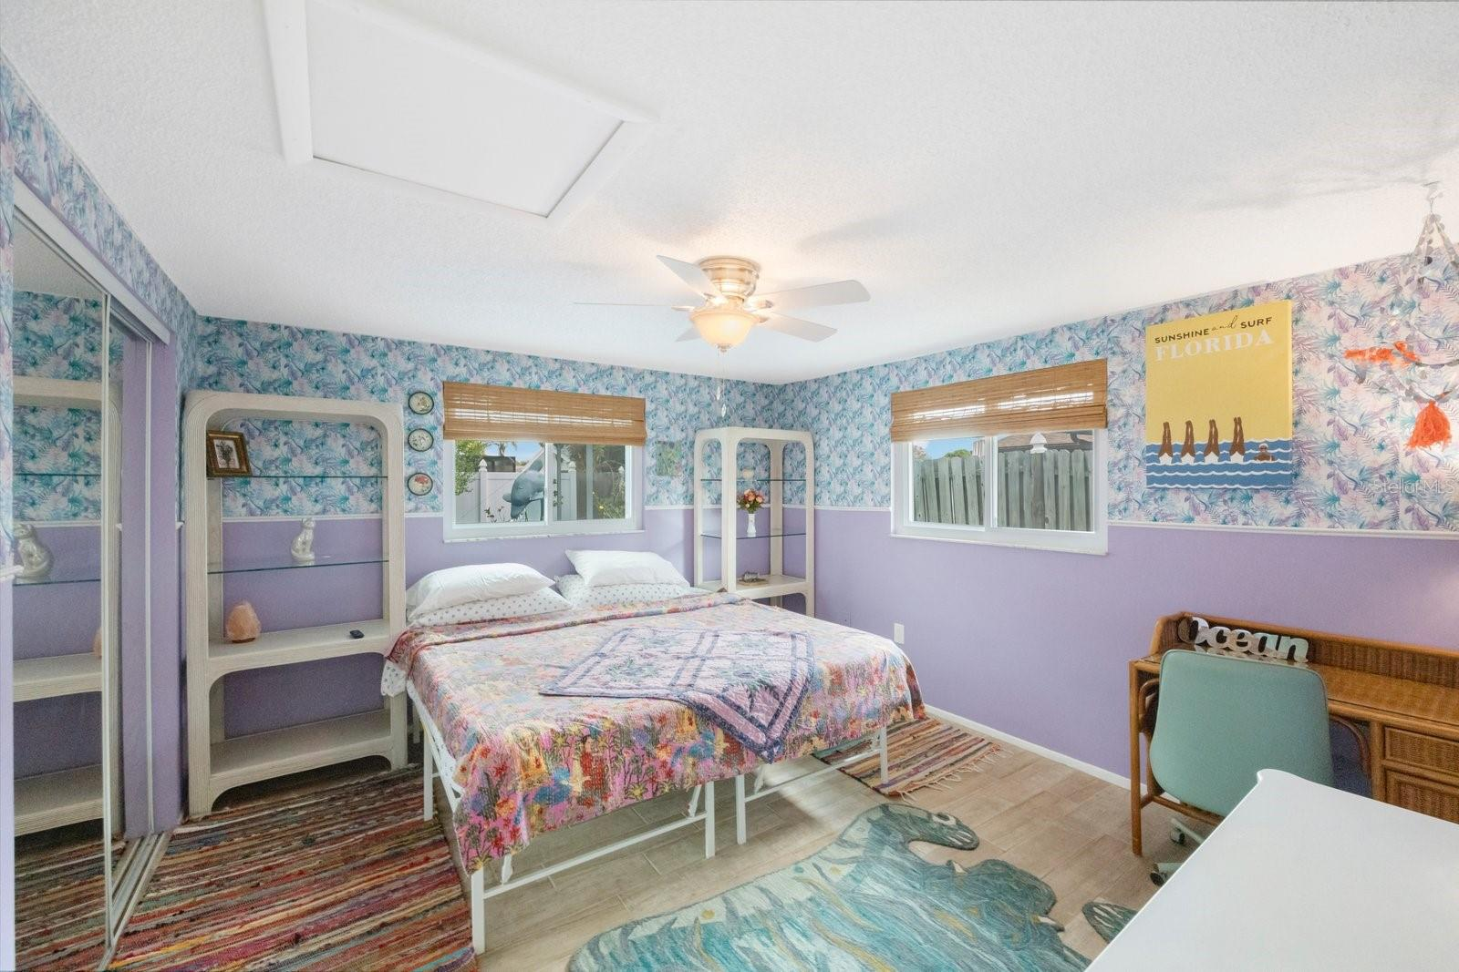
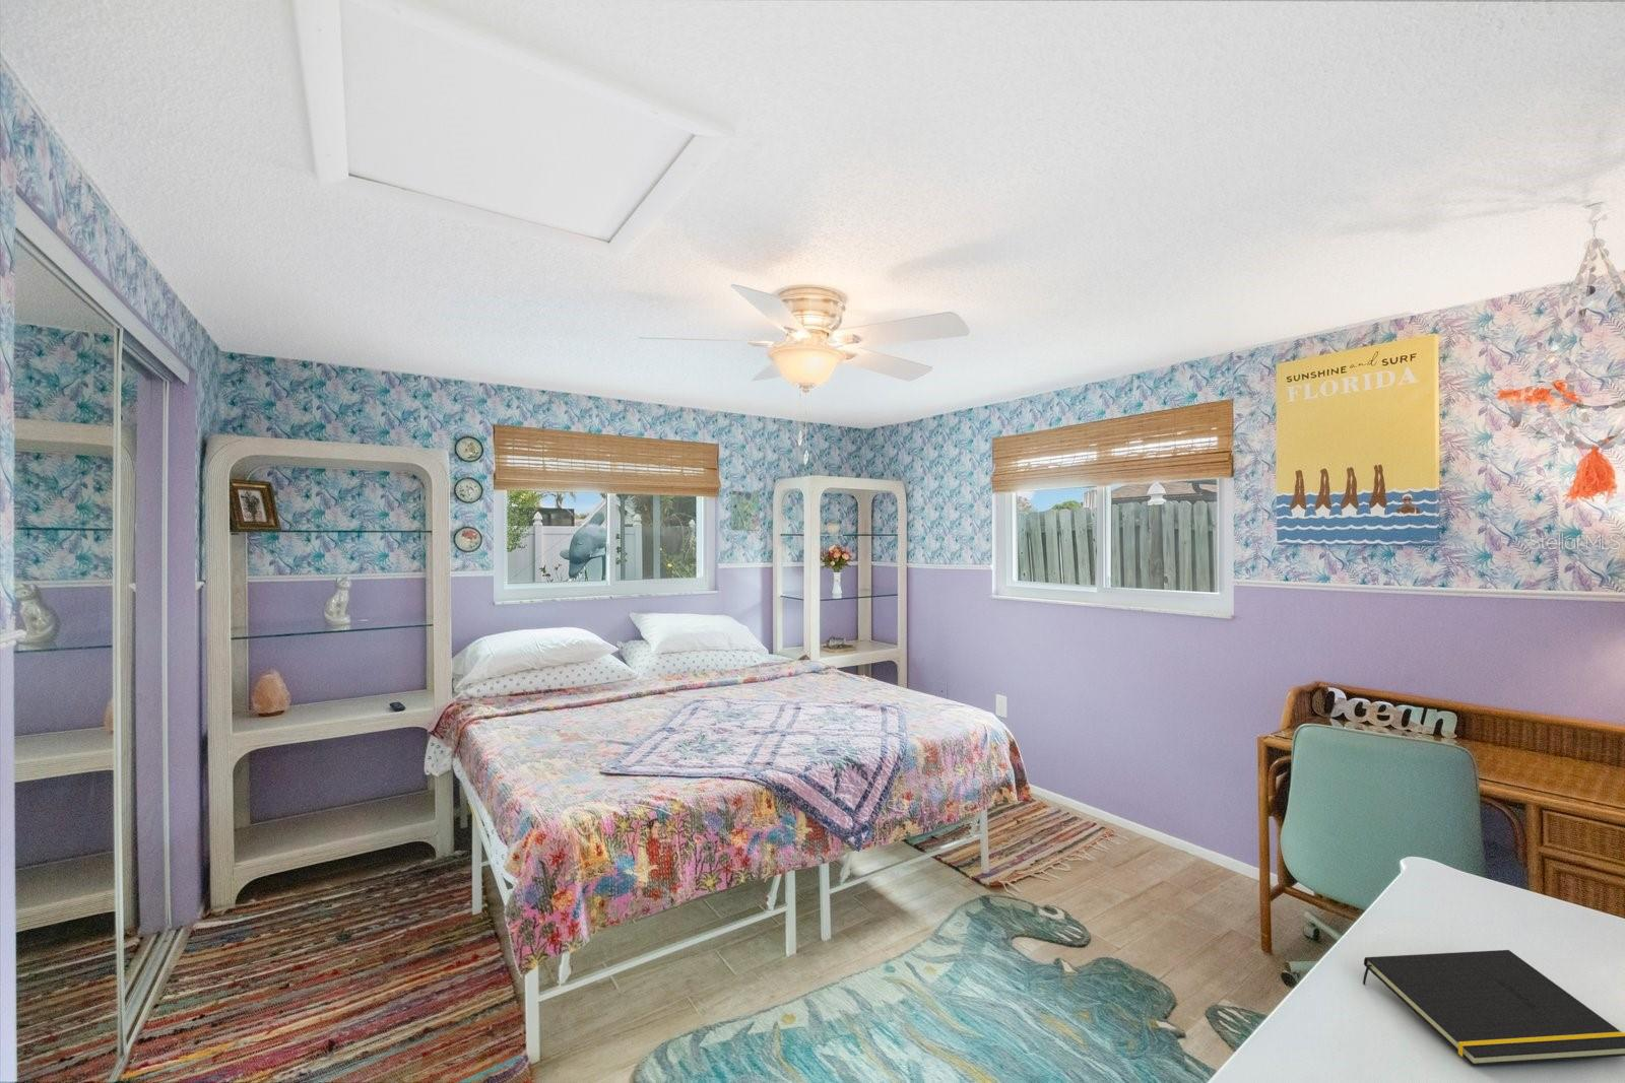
+ notepad (1492, 1002)
